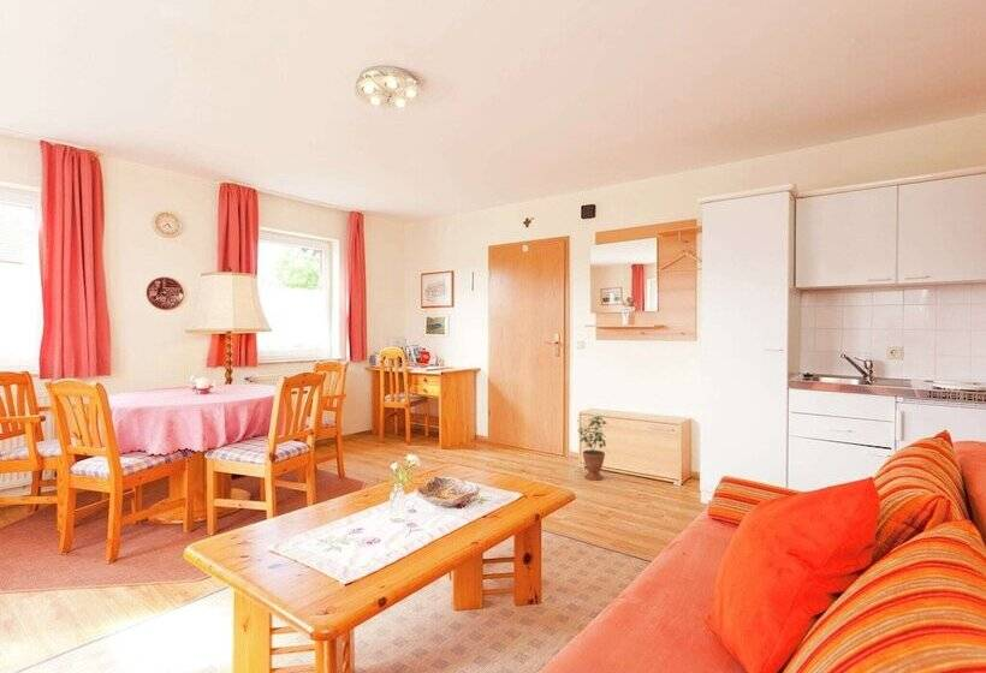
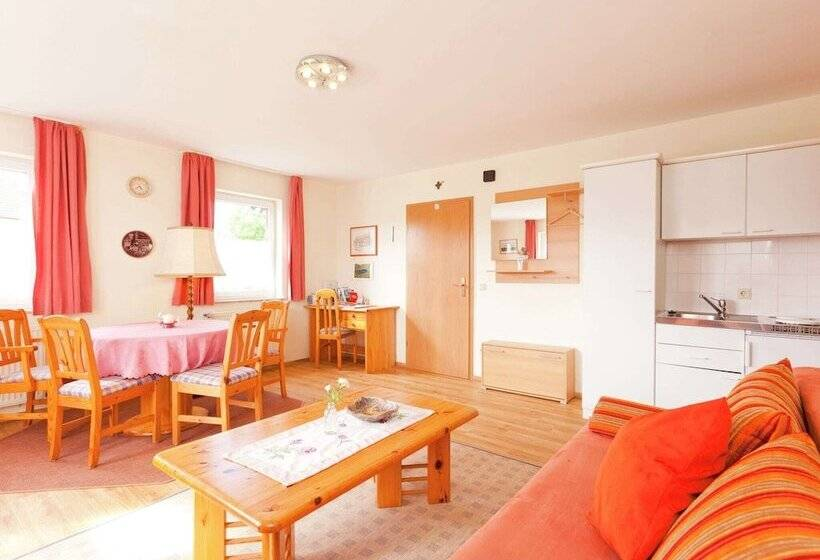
- potted plant (592, 445)
